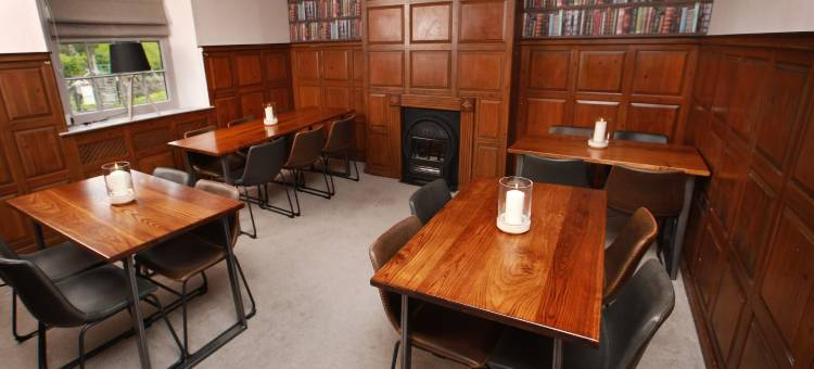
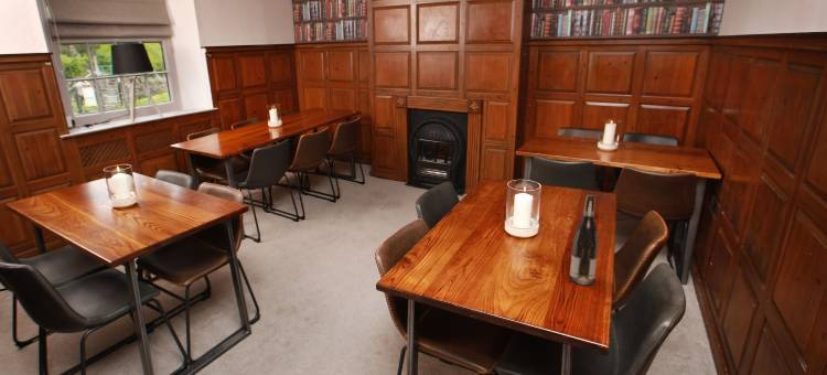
+ wine bottle (586, 238)
